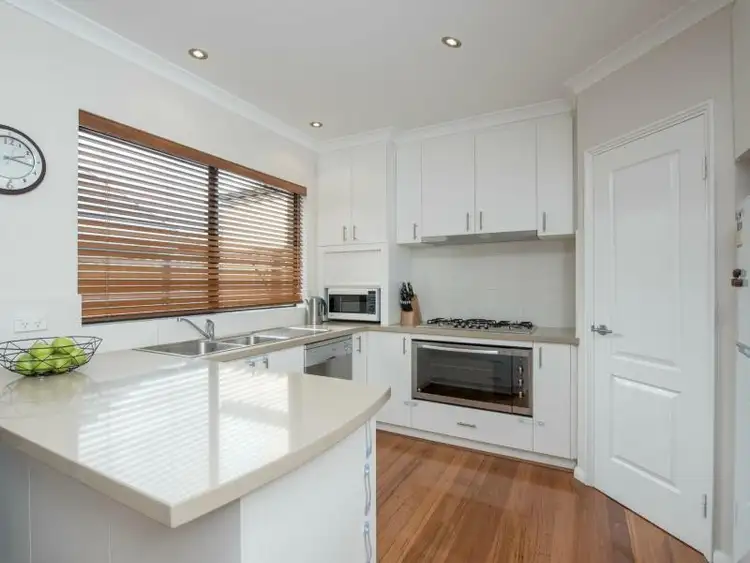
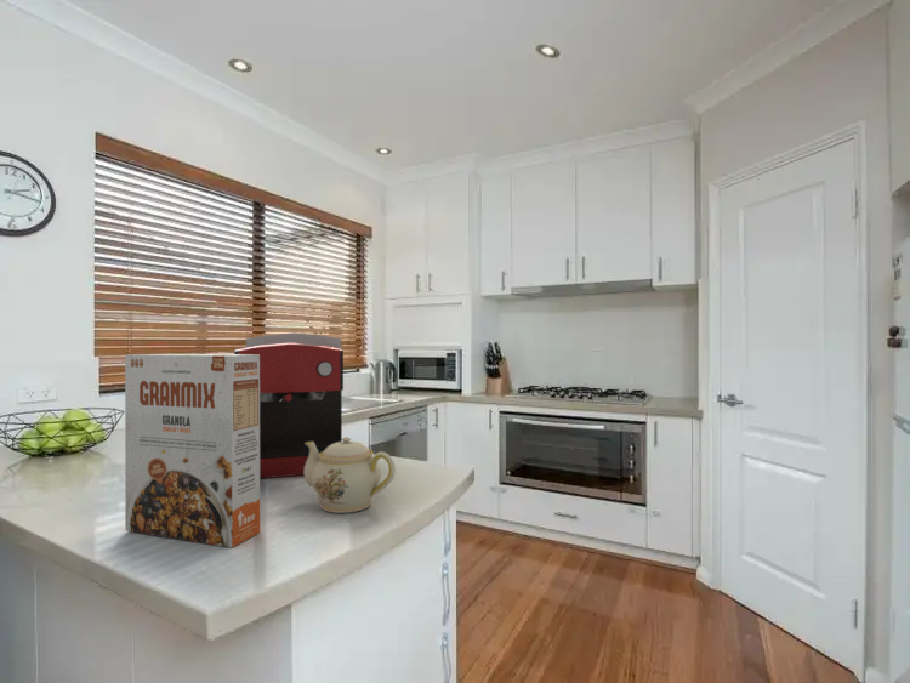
+ teapot (348, 471)
+ cereal box (192, 443)
+ coffee maker (292, 399)
